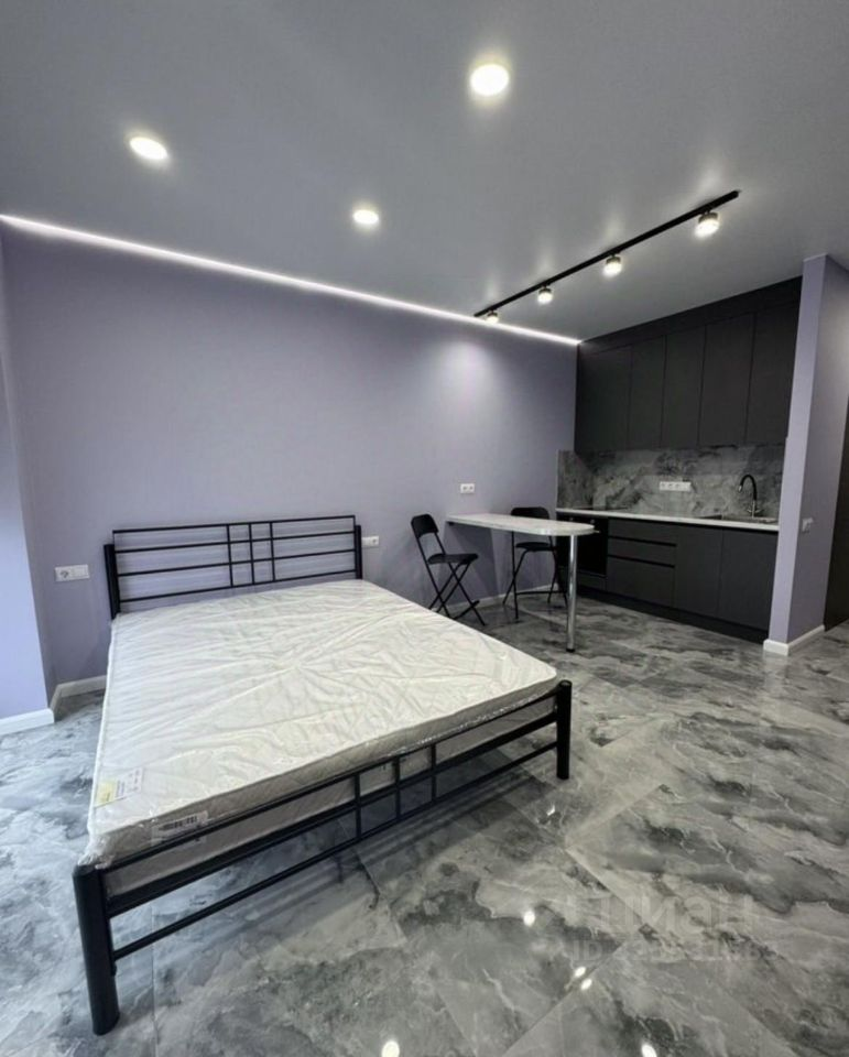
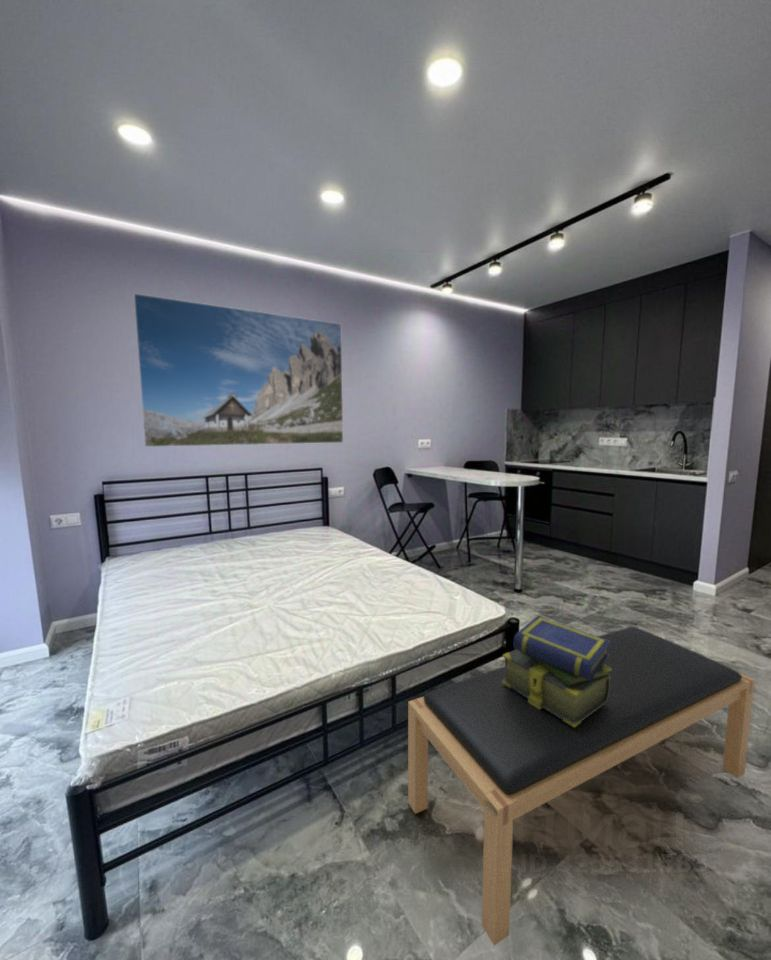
+ stack of books (558, 664)
+ bench (585, 733)
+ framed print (253, 378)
